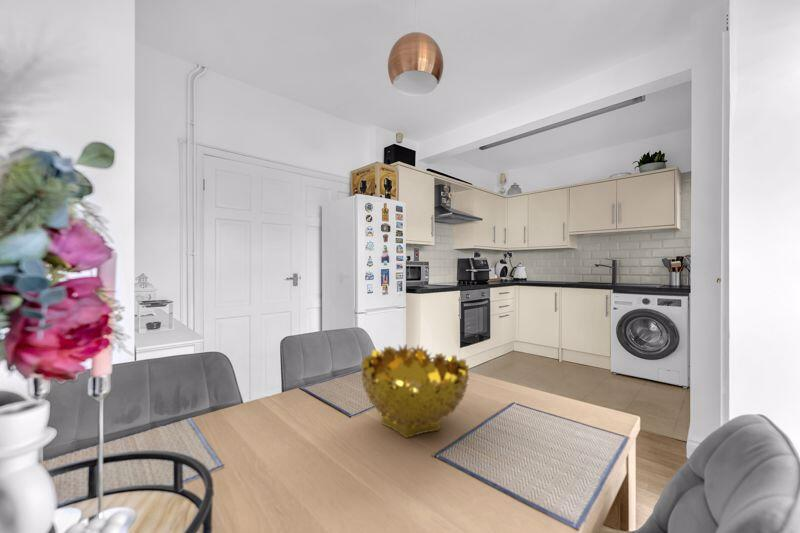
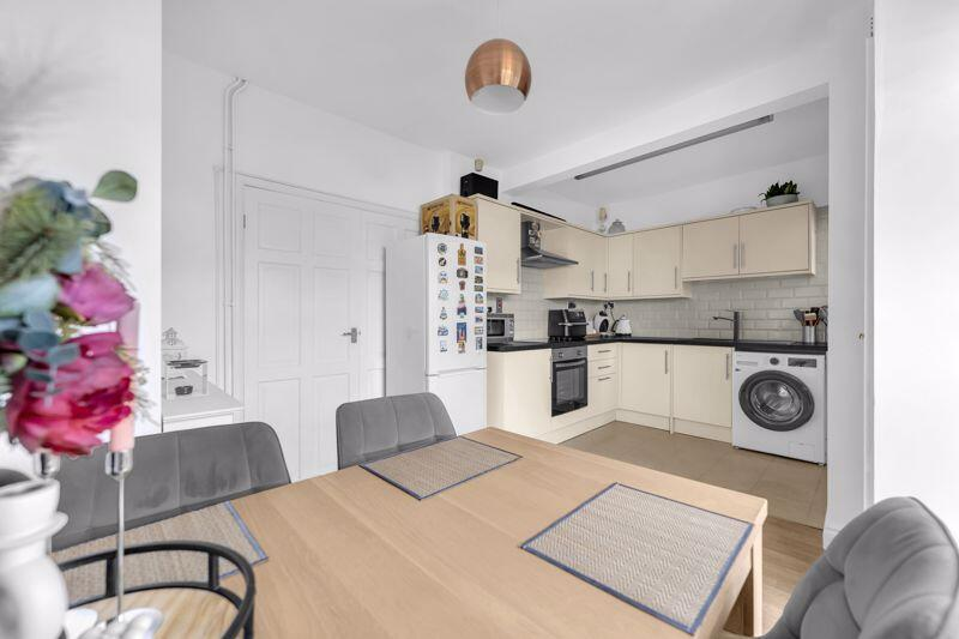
- decorative bowl (414, 389)
